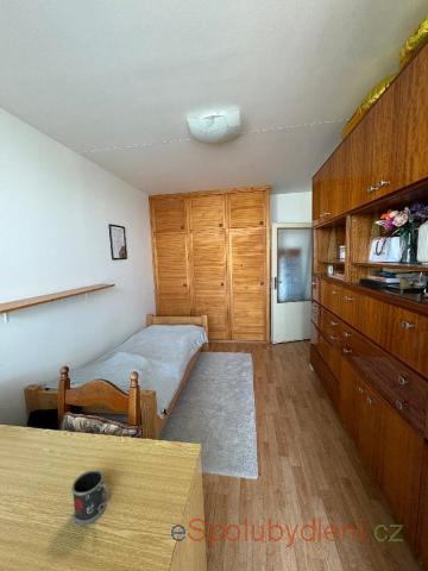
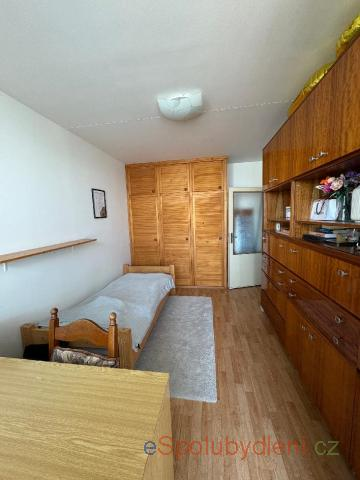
- mug (94, 495)
